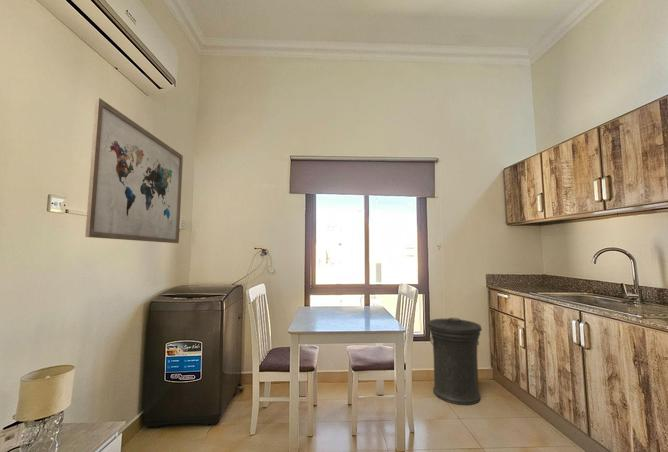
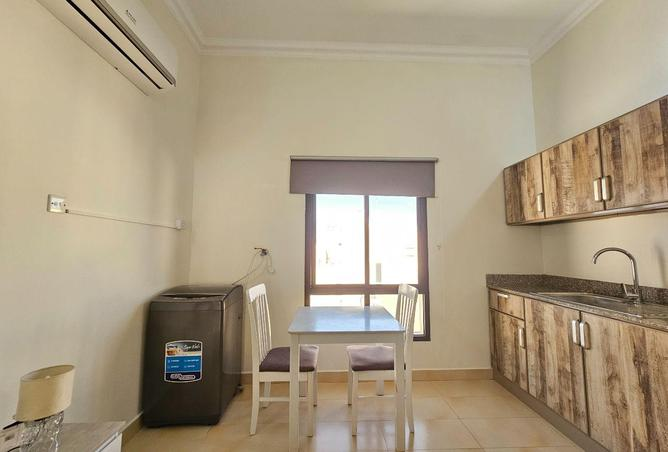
- trash can (454, 355)
- wall art (146, 186)
